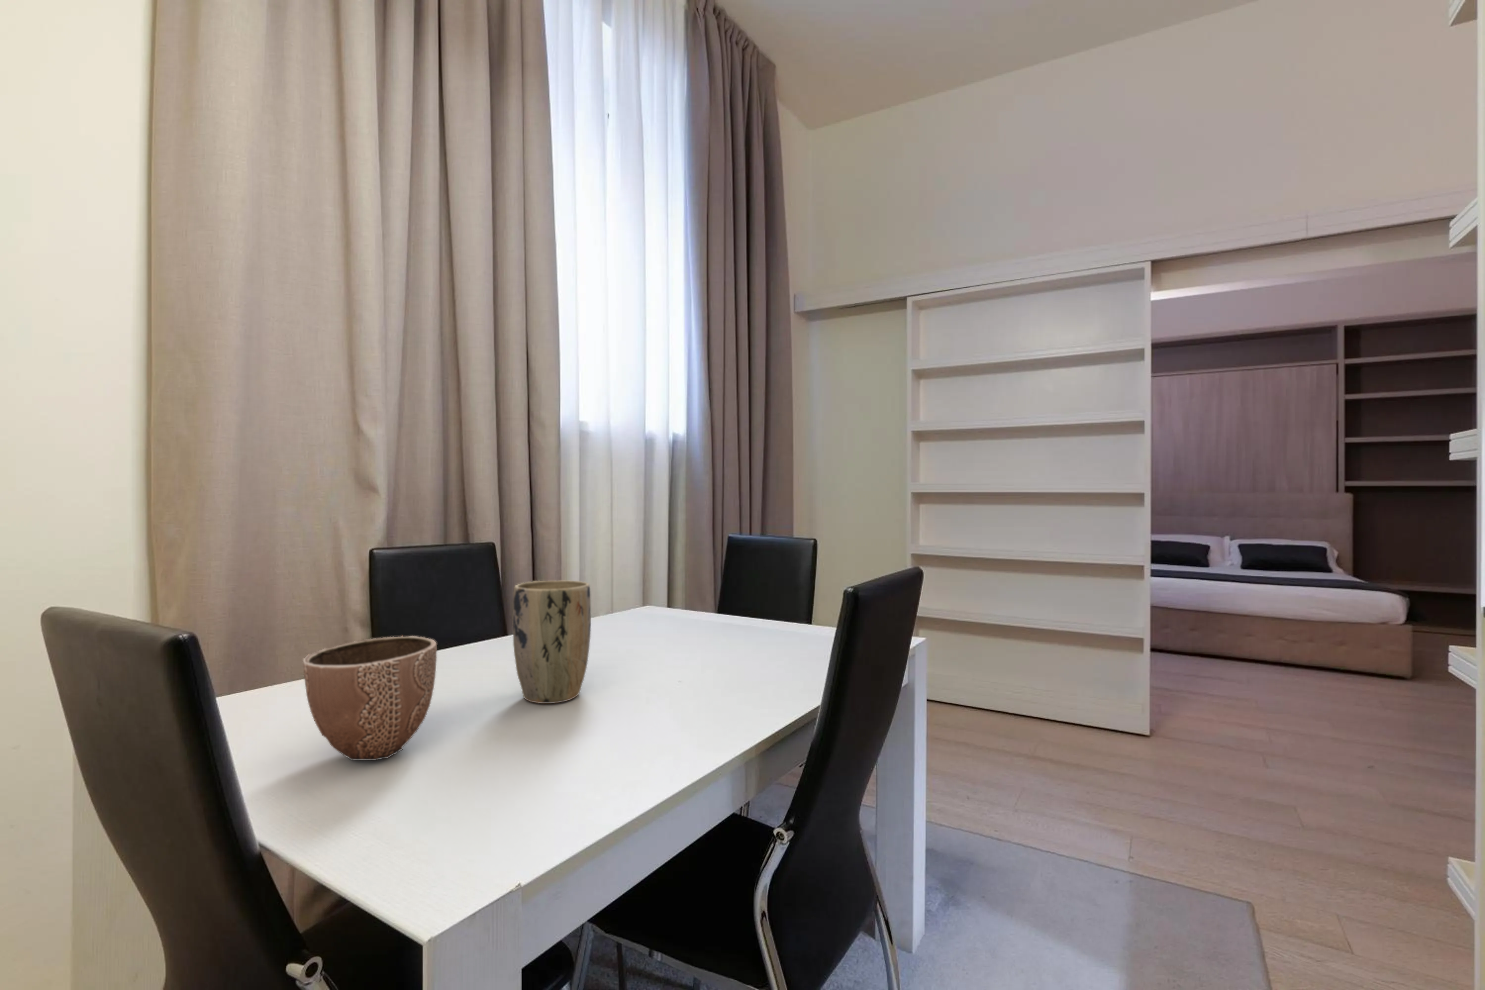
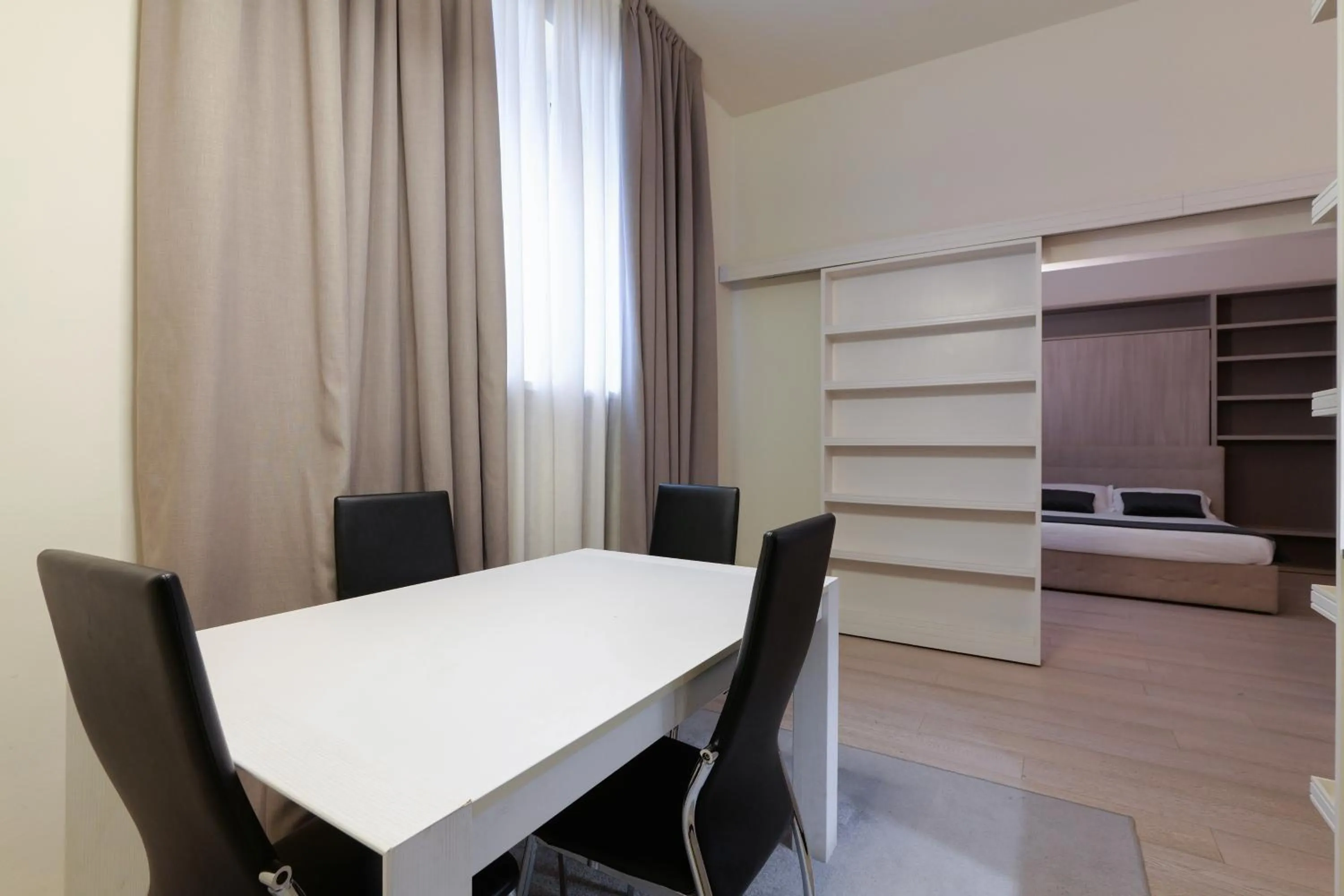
- decorative bowl (373, 701)
- plant pot (552, 640)
